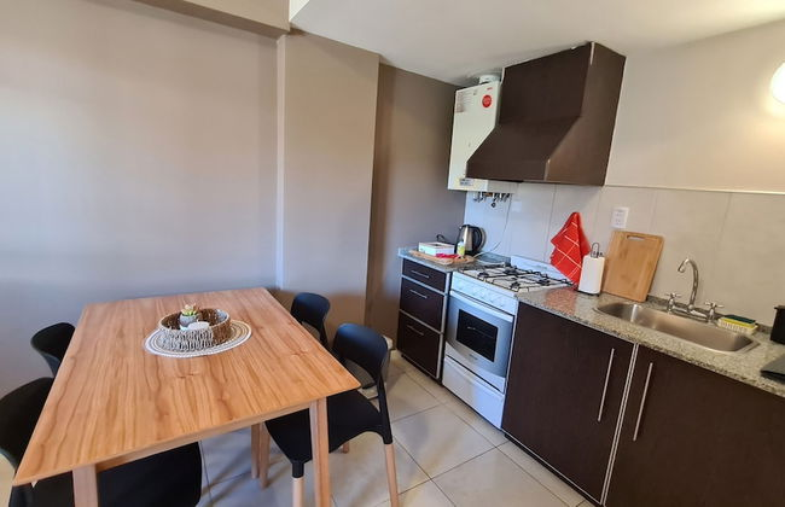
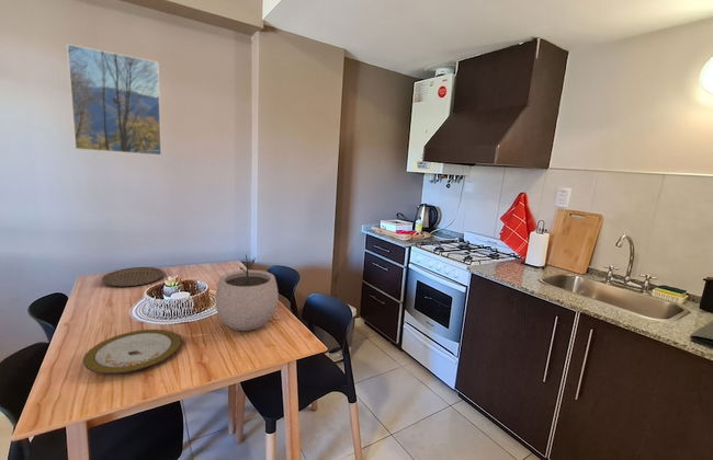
+ plate (135, 350)
+ plate (134, 276)
+ plant pot (247, 291)
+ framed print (117, 104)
